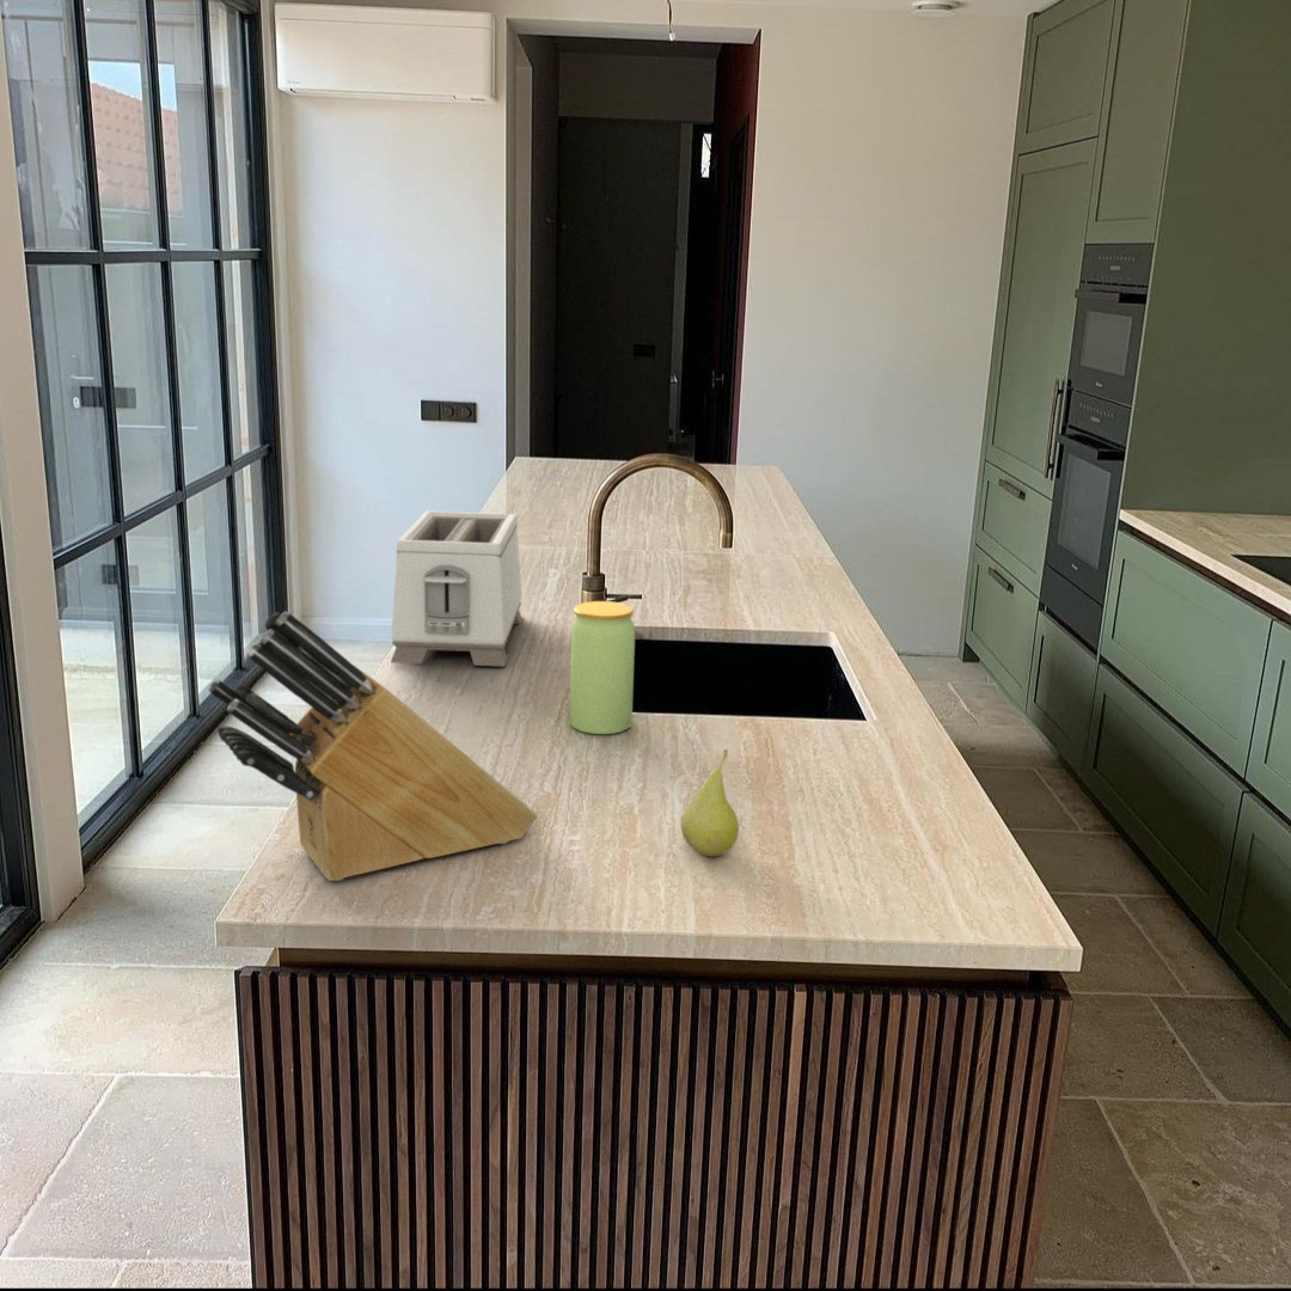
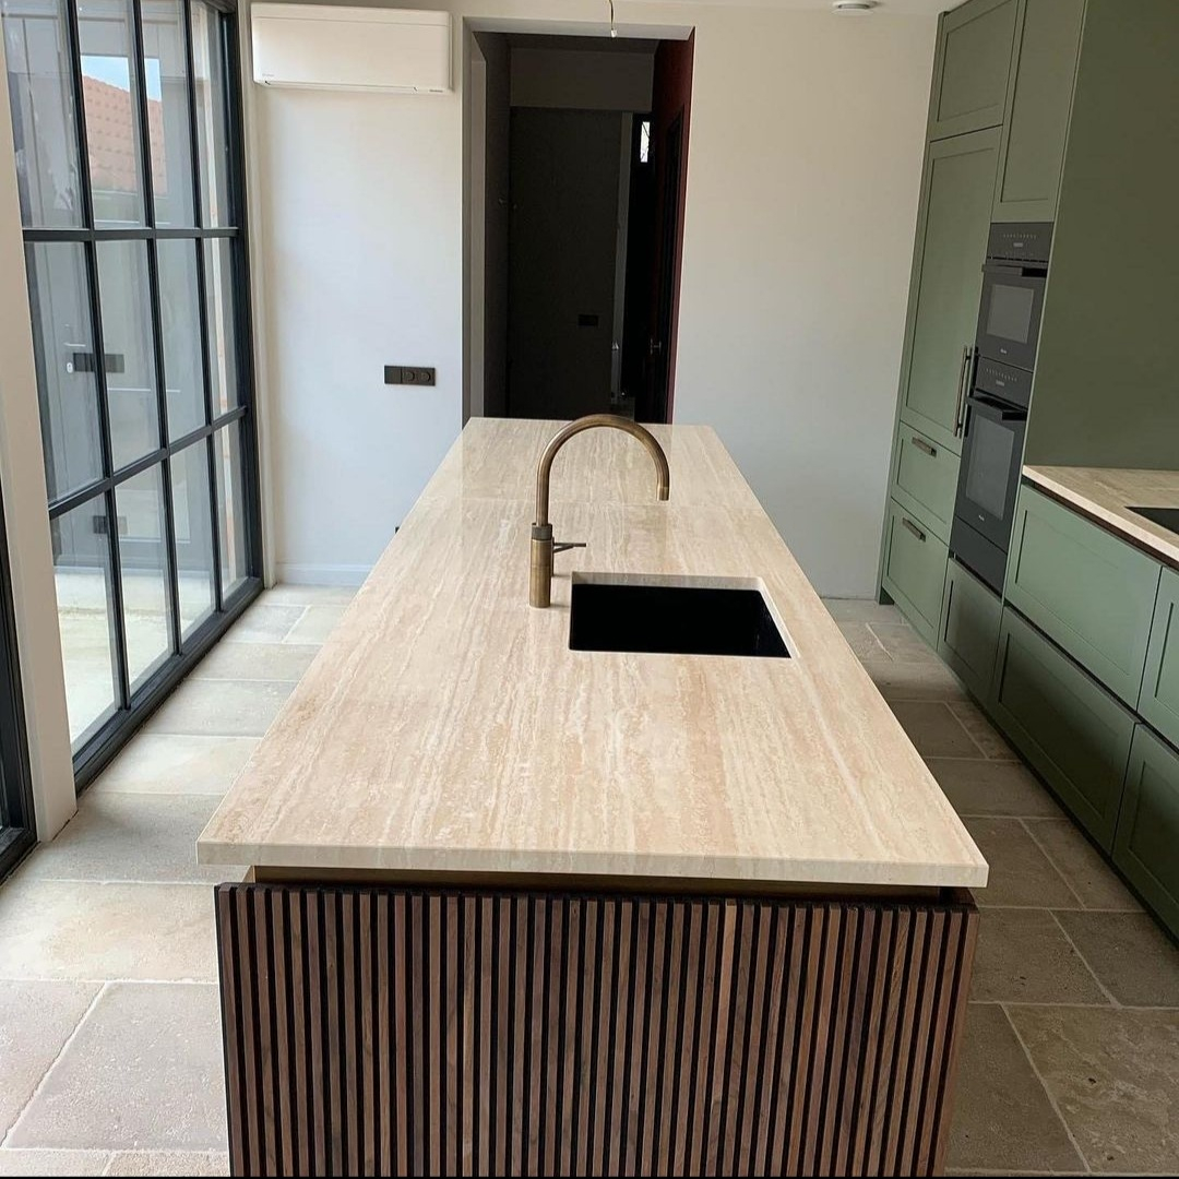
- fruit (712, 804)
- jar (601, 667)
- toaster (459, 585)
- knife block (378, 727)
